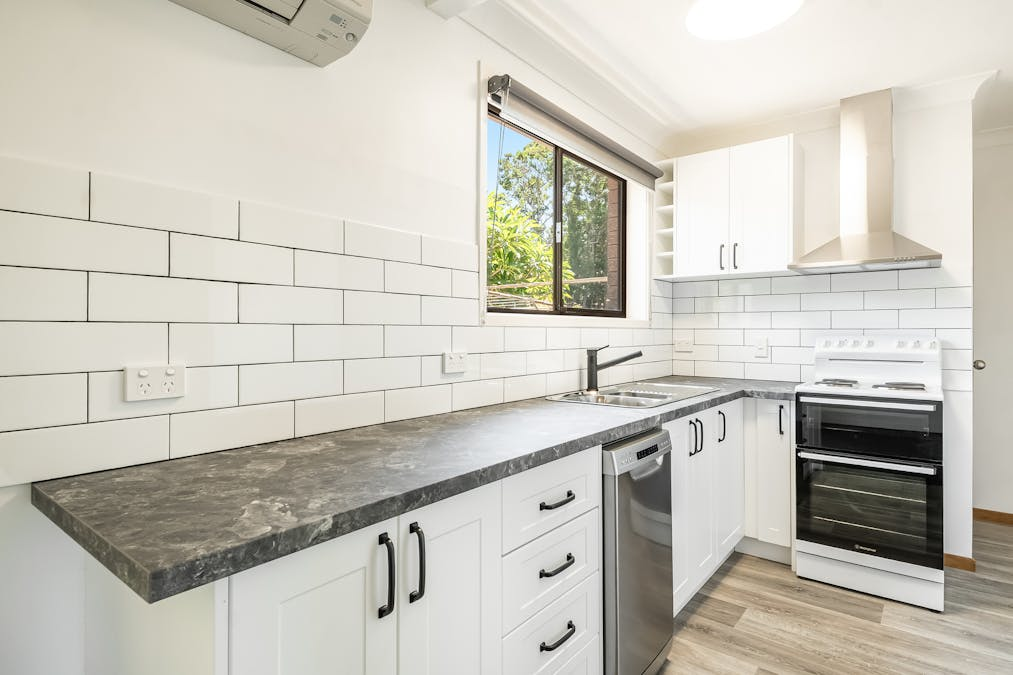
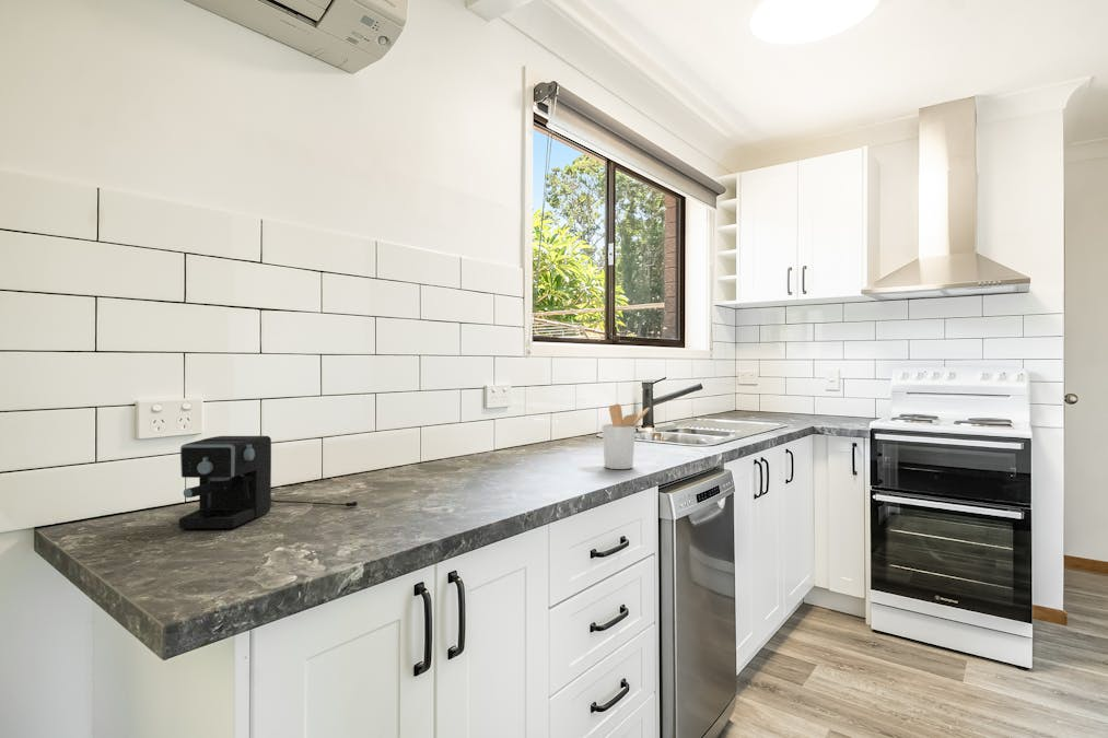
+ utensil holder (627, 435)
+ coffee maker (270, 478)
